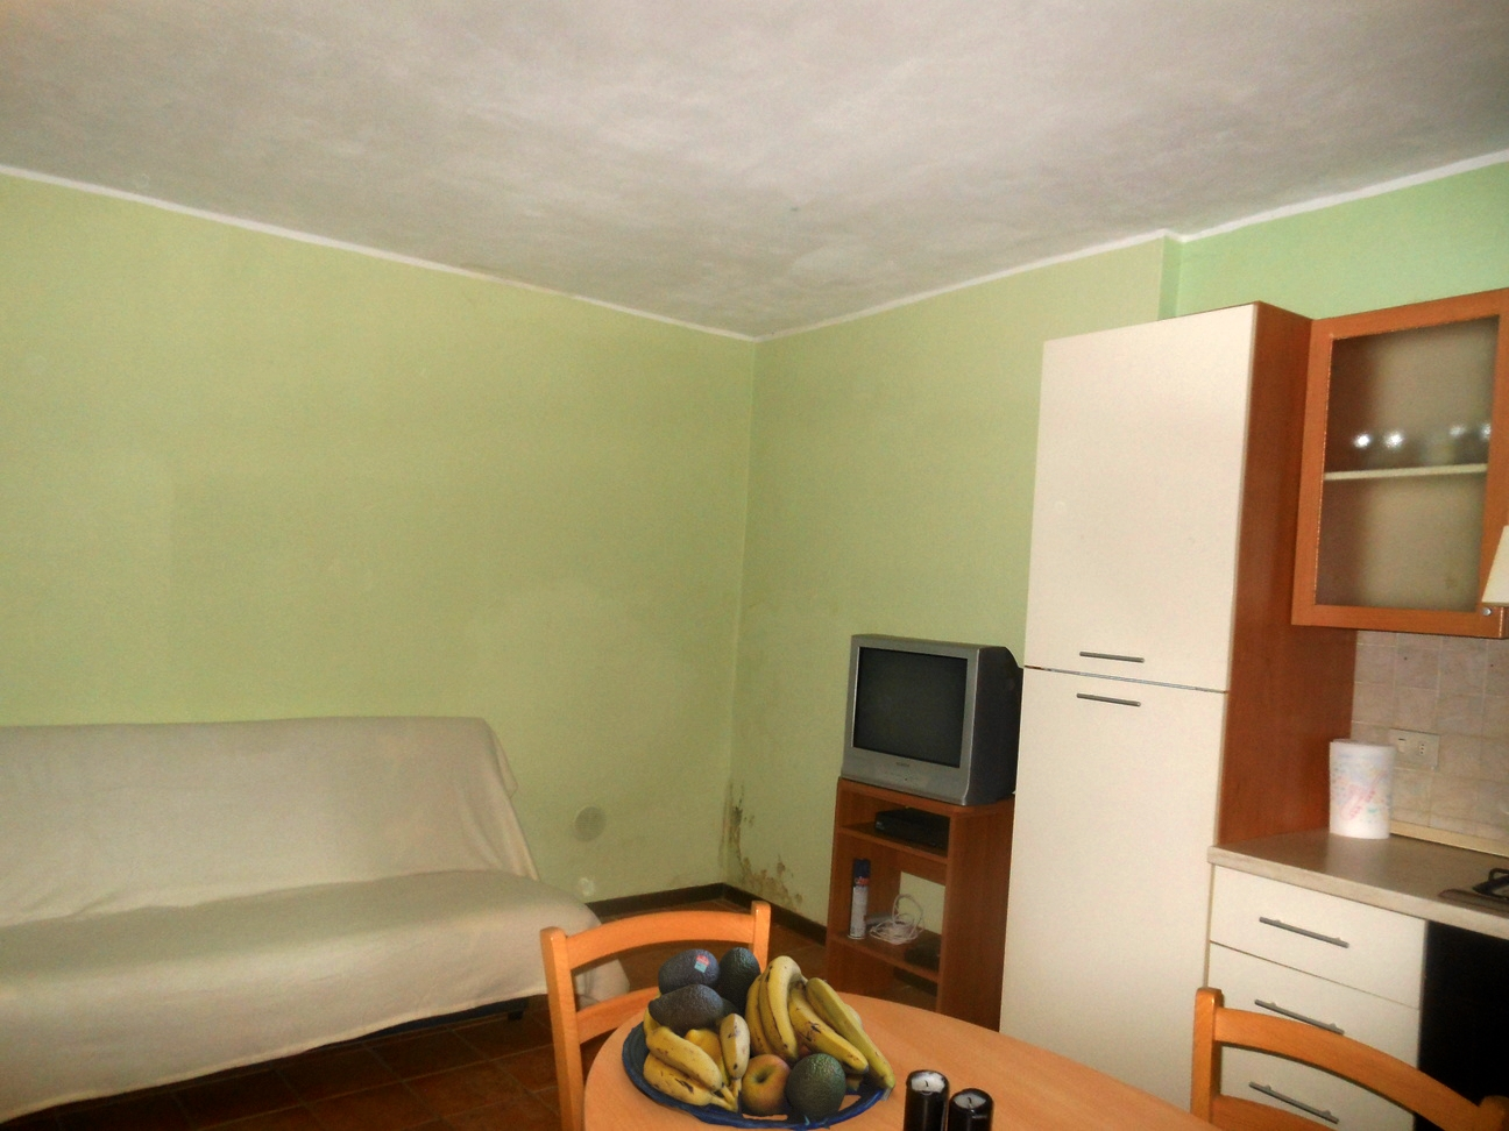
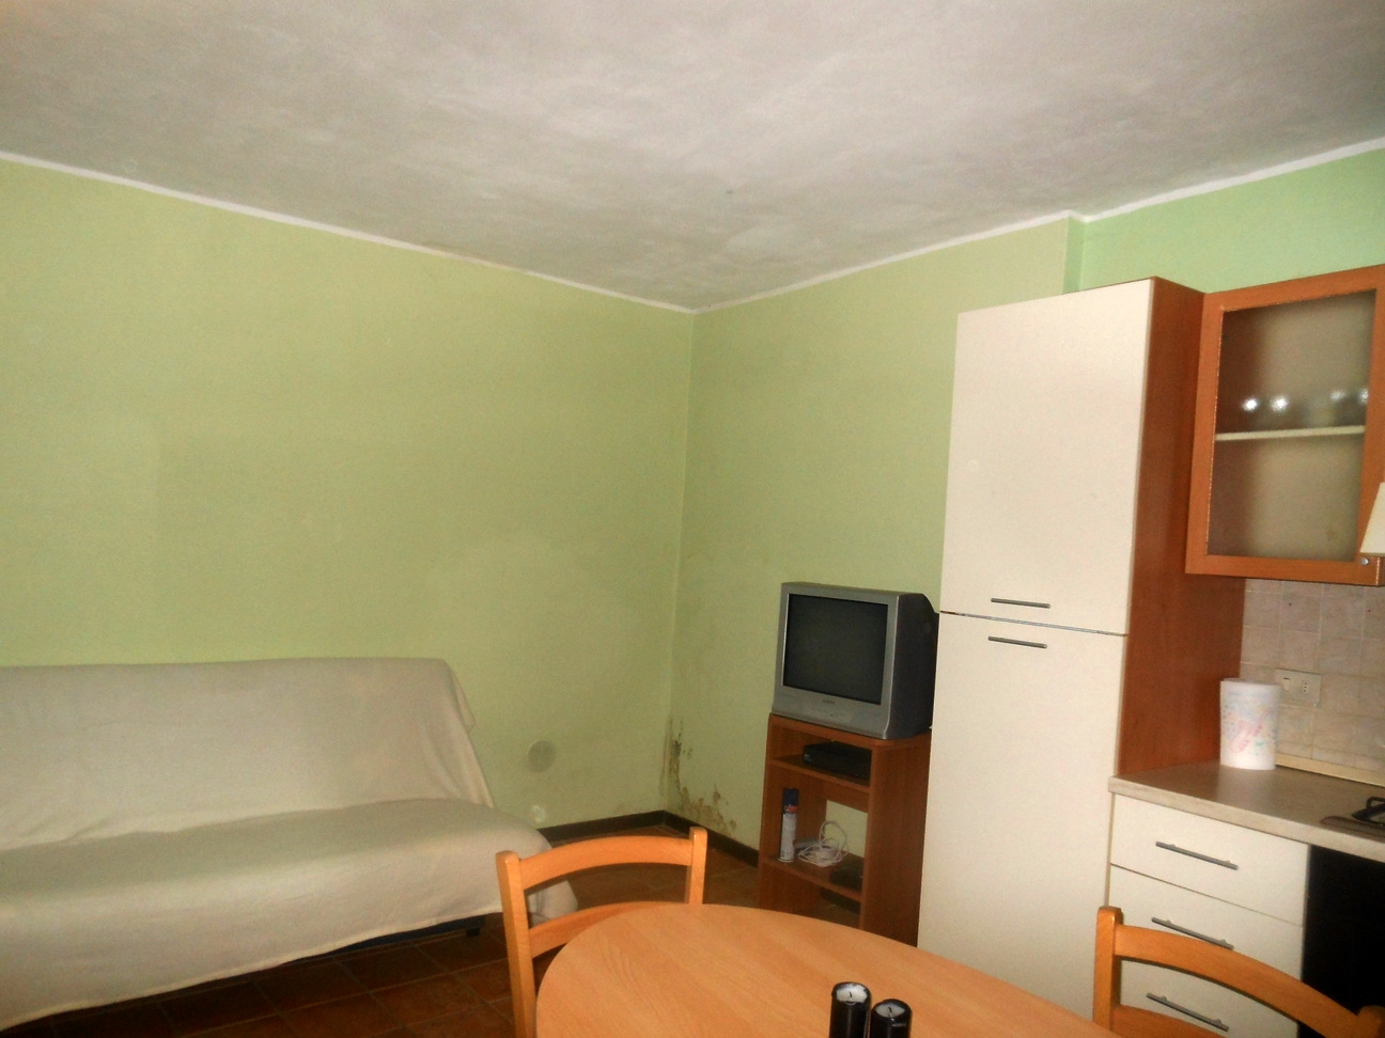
- fruit bowl (759, 1013)
